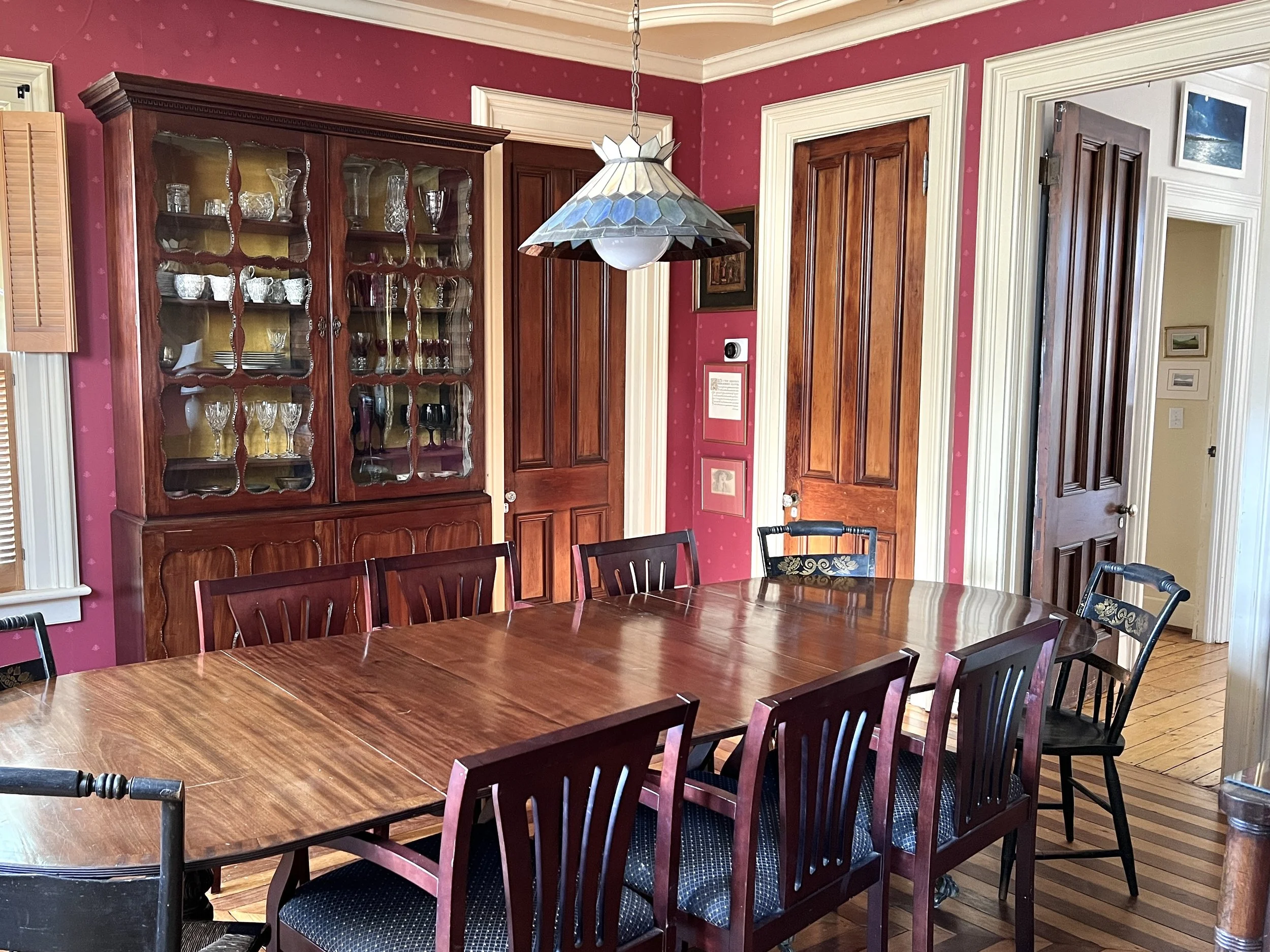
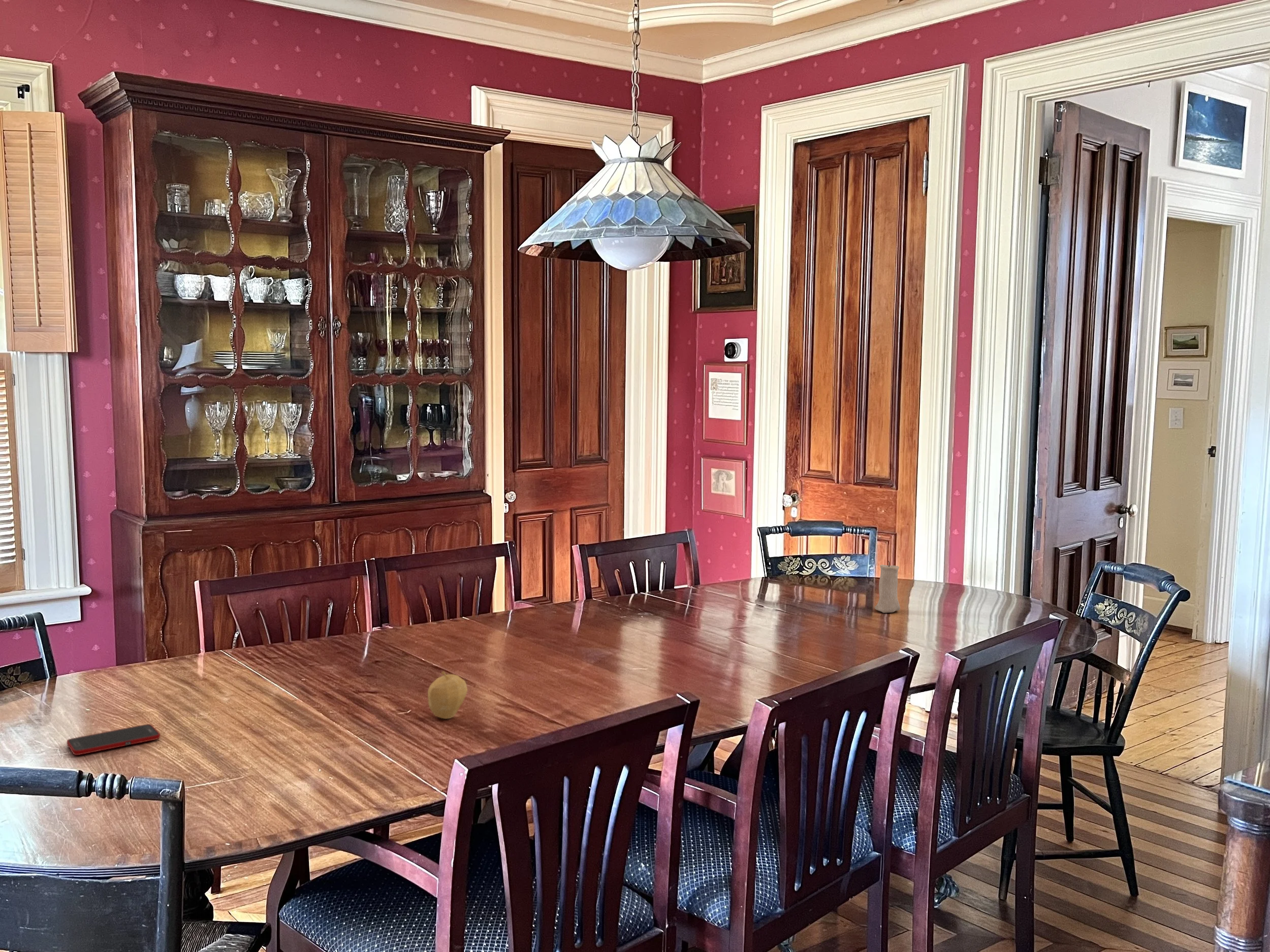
+ fruit (447, 692)
+ cell phone (114, 739)
+ candle (888, 585)
